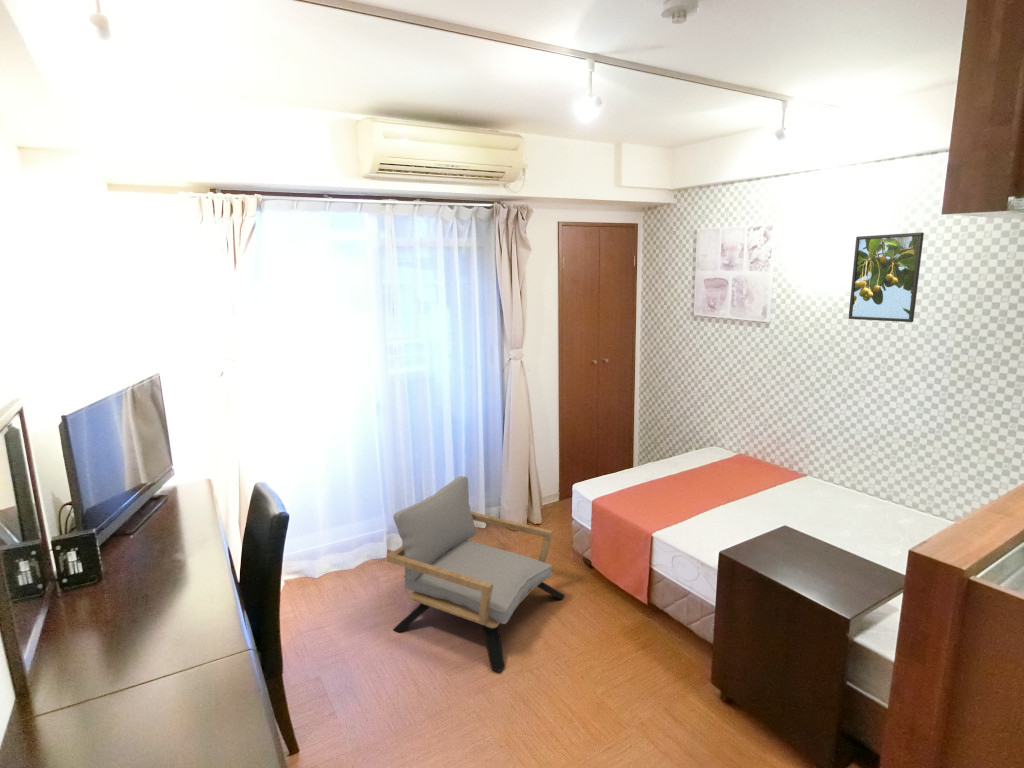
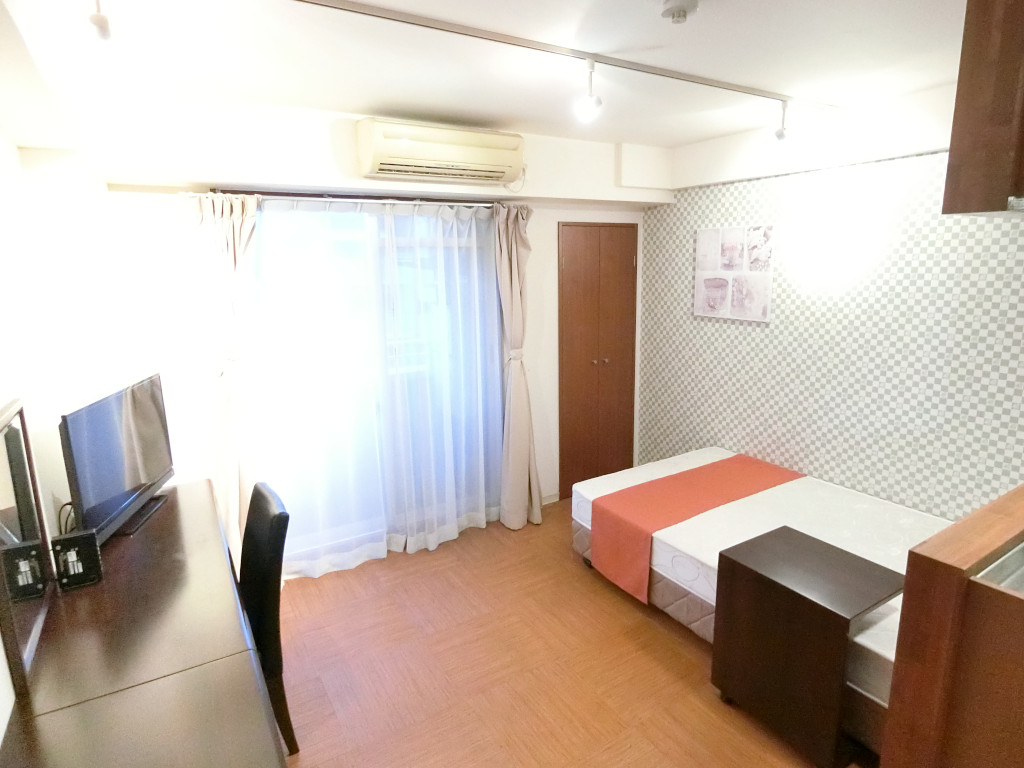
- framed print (884, 278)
- armchair (479, 556)
